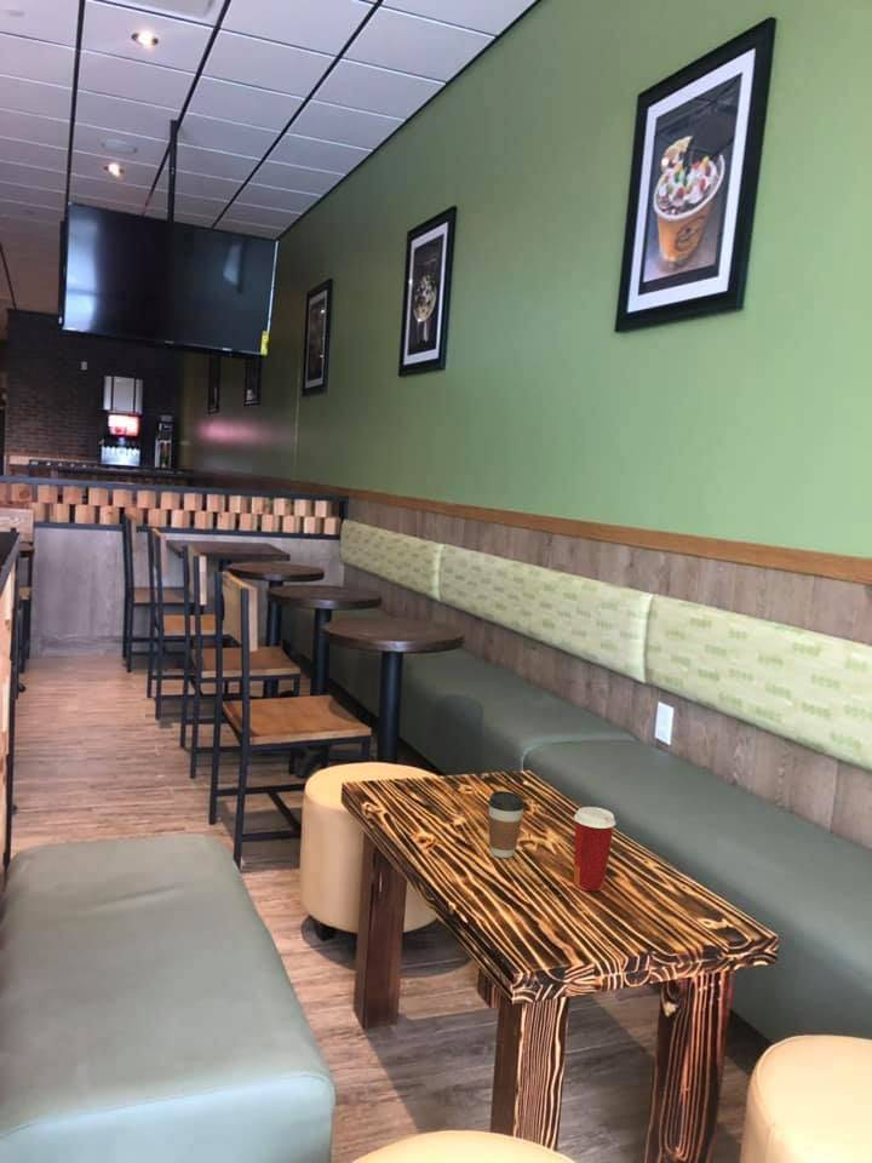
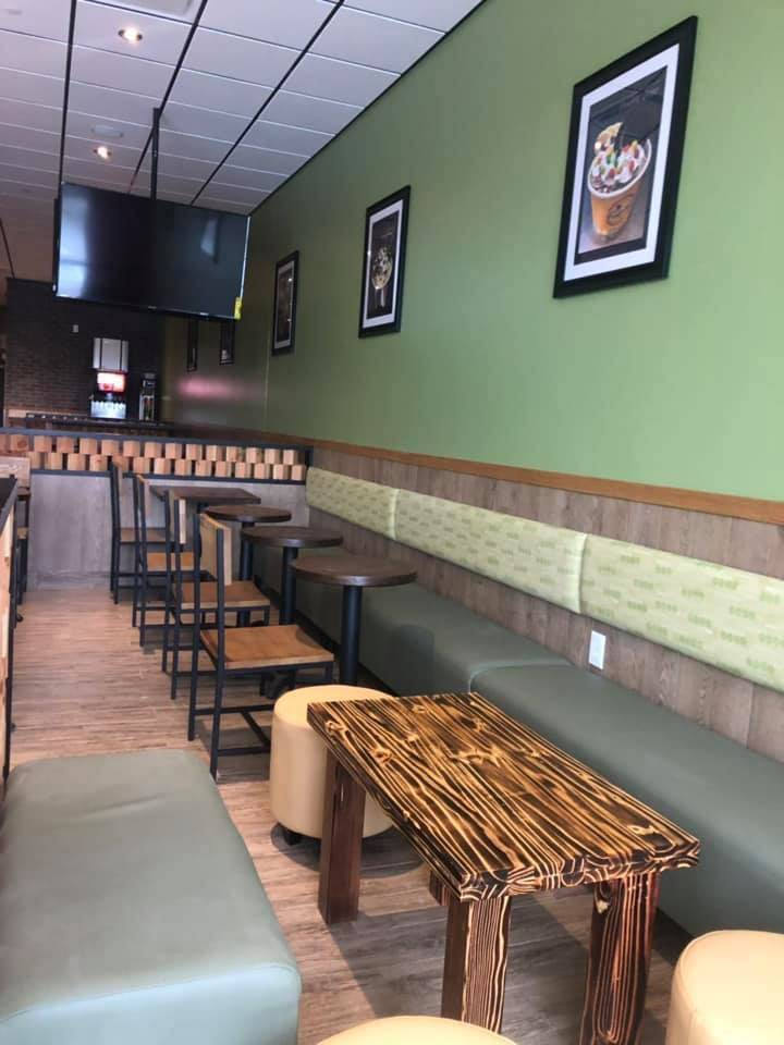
- coffee cup (504, 825)
- paper cup (591, 848)
